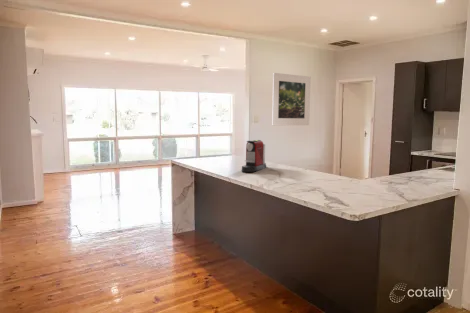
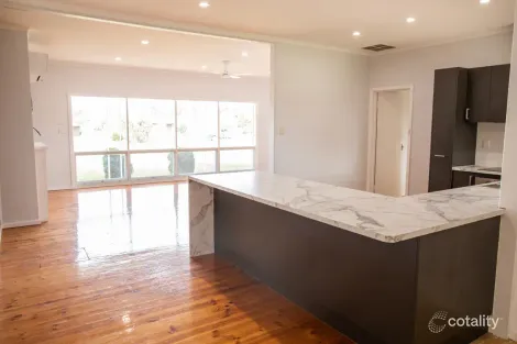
- coffee maker (254, 154)
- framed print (291, 100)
